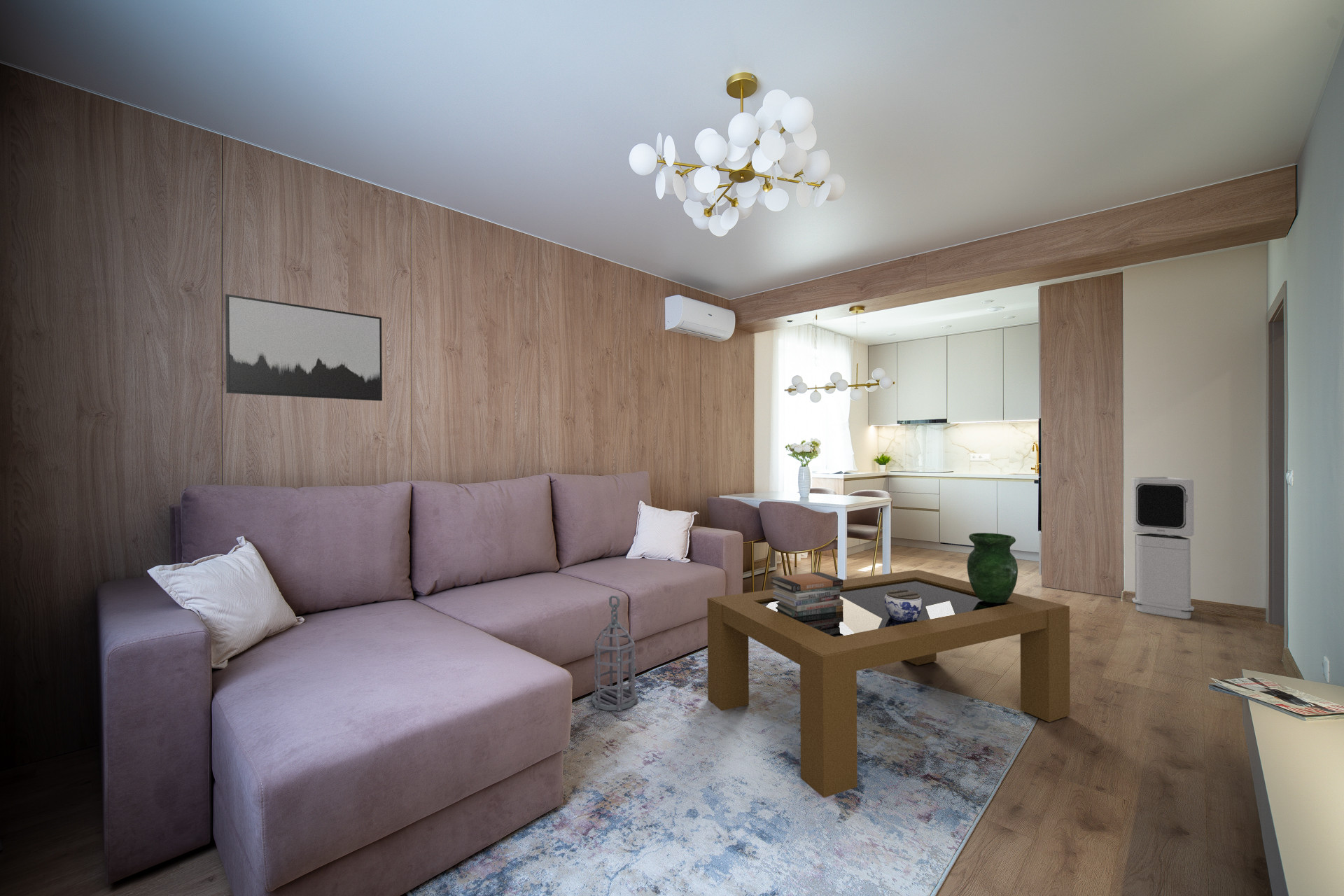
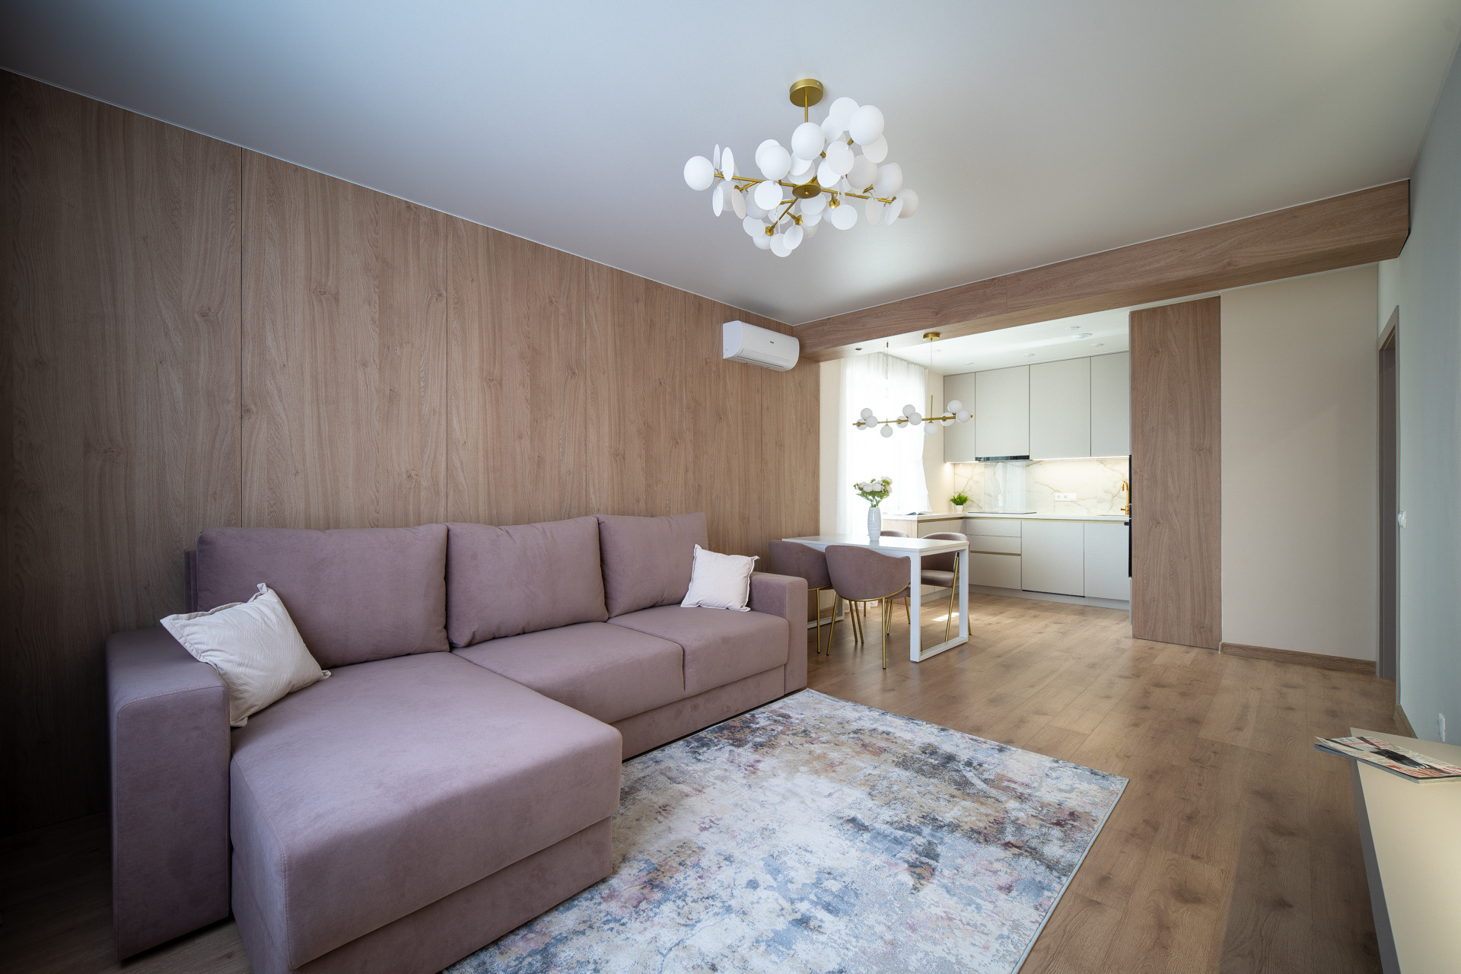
- wall art (310, 352)
- book stack (806, 591)
- coffee table (883, 654)
- jar (903, 602)
- lantern (614, 648)
- air purifier (1163, 544)
- vase (991, 567)
